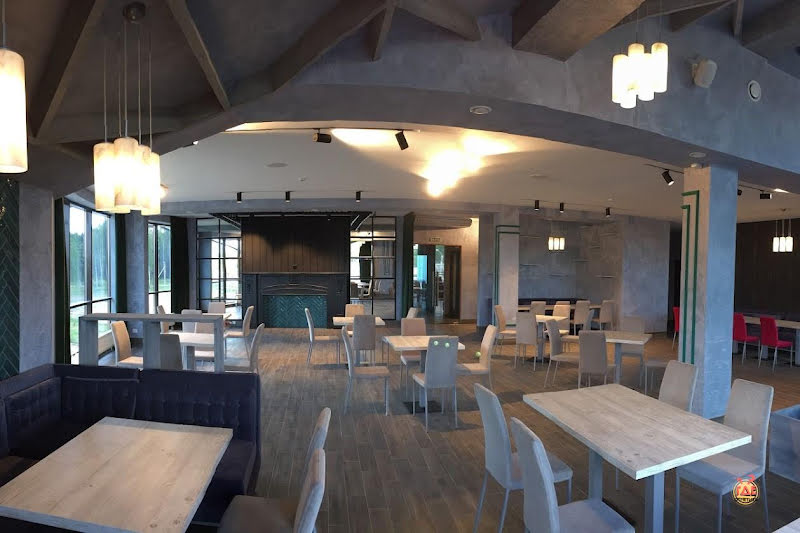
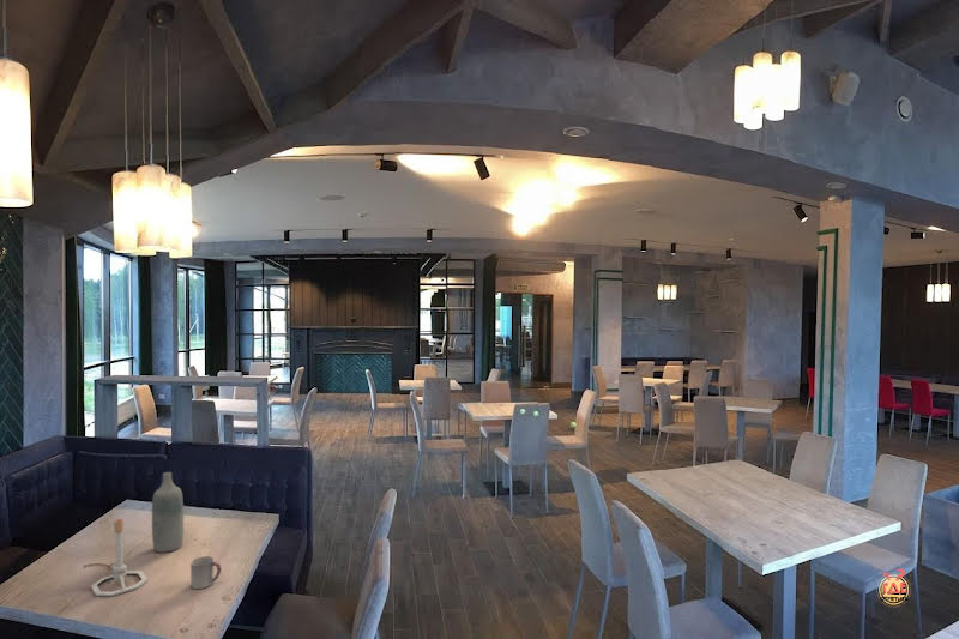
+ lamp base (116, 544)
+ cup (206, 572)
+ bottle (168, 510)
